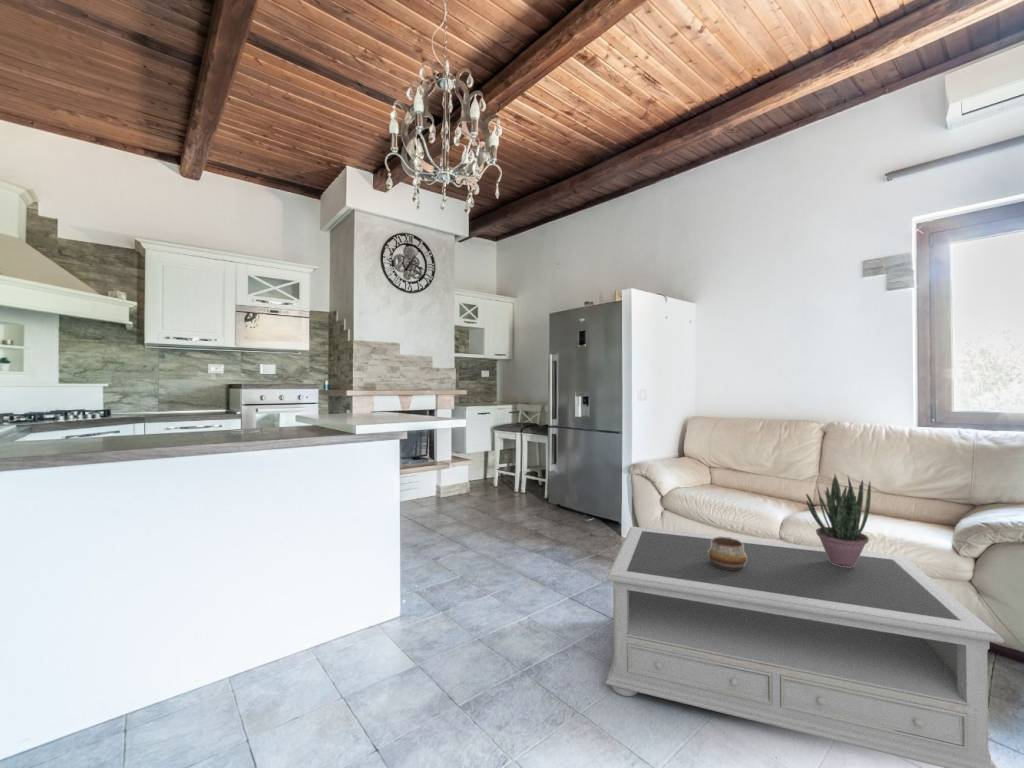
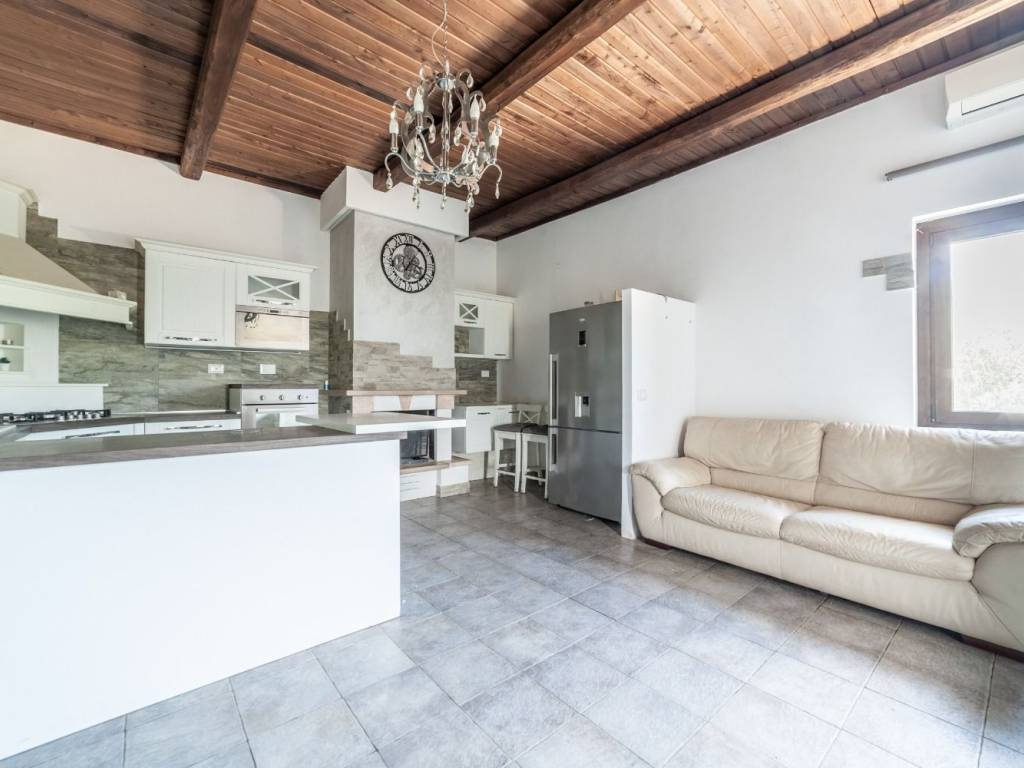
- coffee table (764, 622)
- potted plant (840, 517)
- decorative bowl (727, 553)
